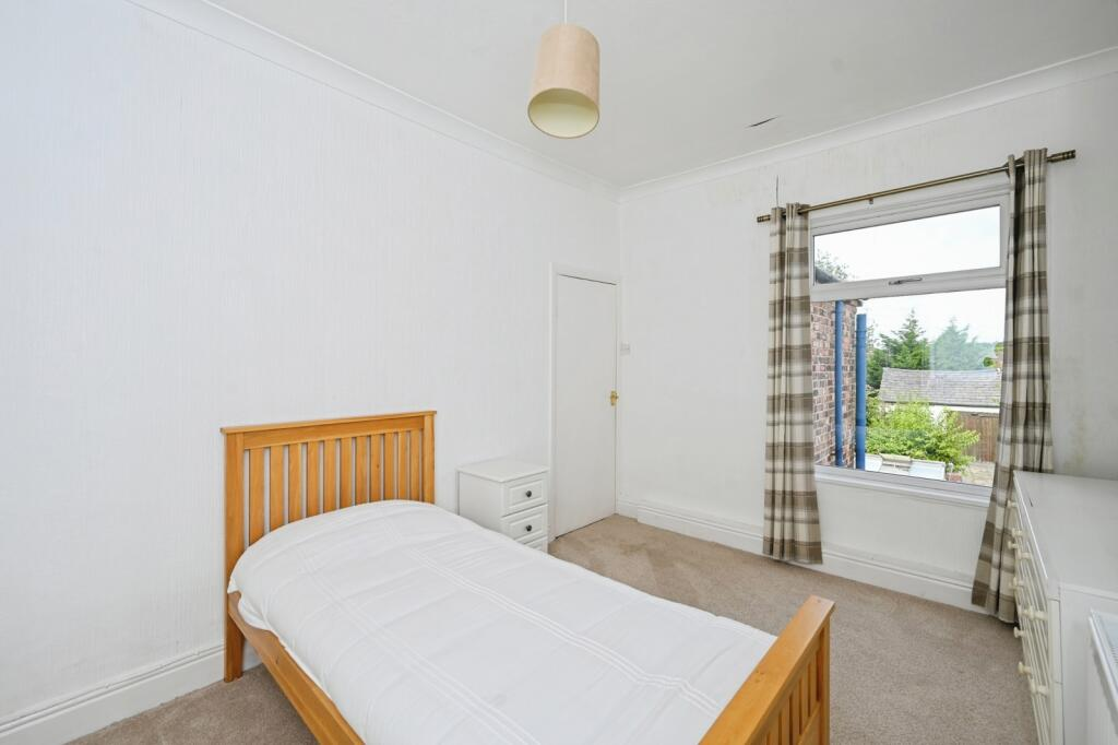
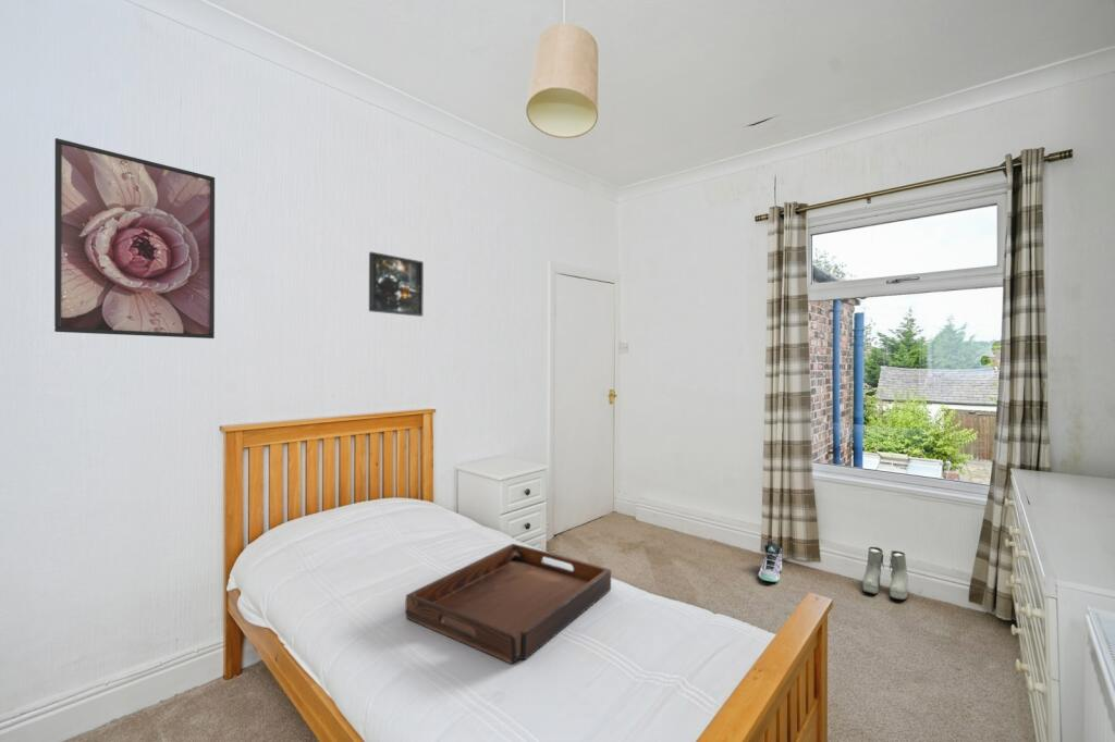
+ sneaker (770, 557)
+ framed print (142, 247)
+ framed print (396, 285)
+ serving tray (514, 592)
+ boots (890, 570)
